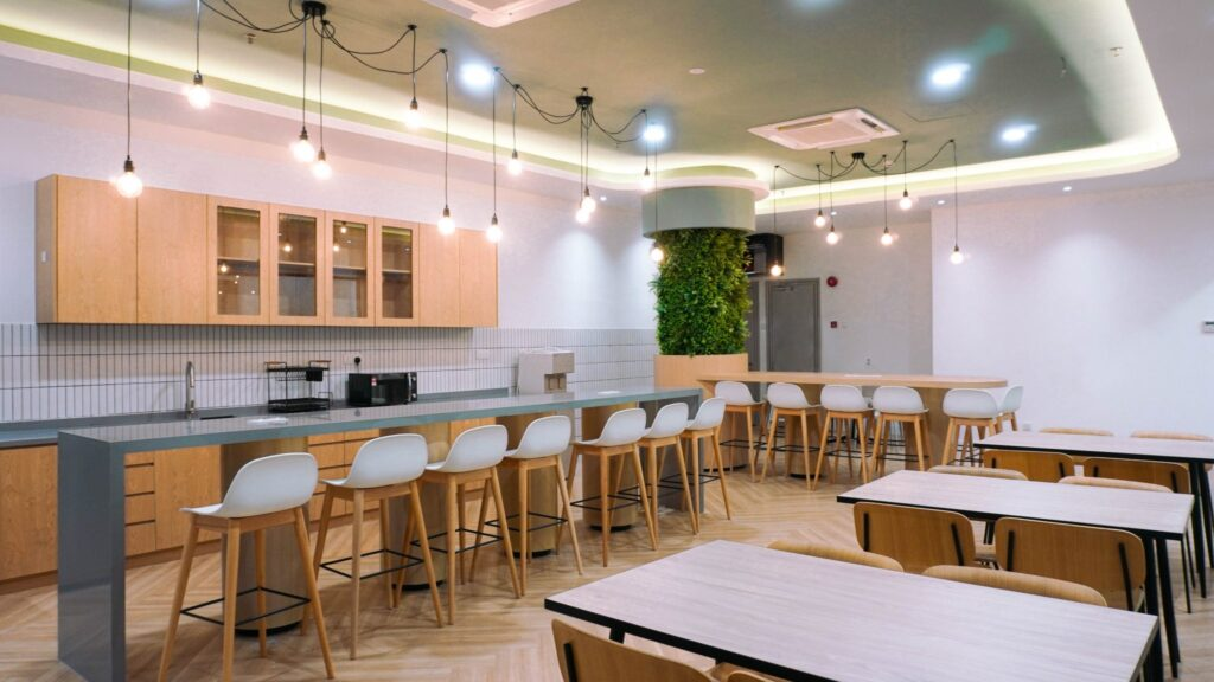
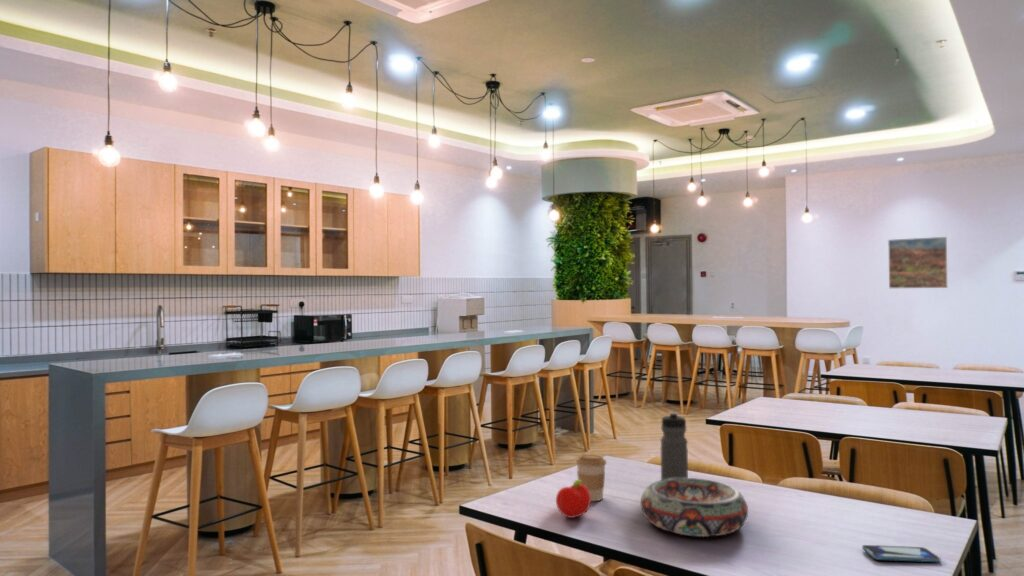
+ decorative bowl (693, 506)
+ fruit (573, 498)
+ coffee cup (591, 476)
+ smartphone (900, 553)
+ water bottle (674, 449)
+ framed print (917, 263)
